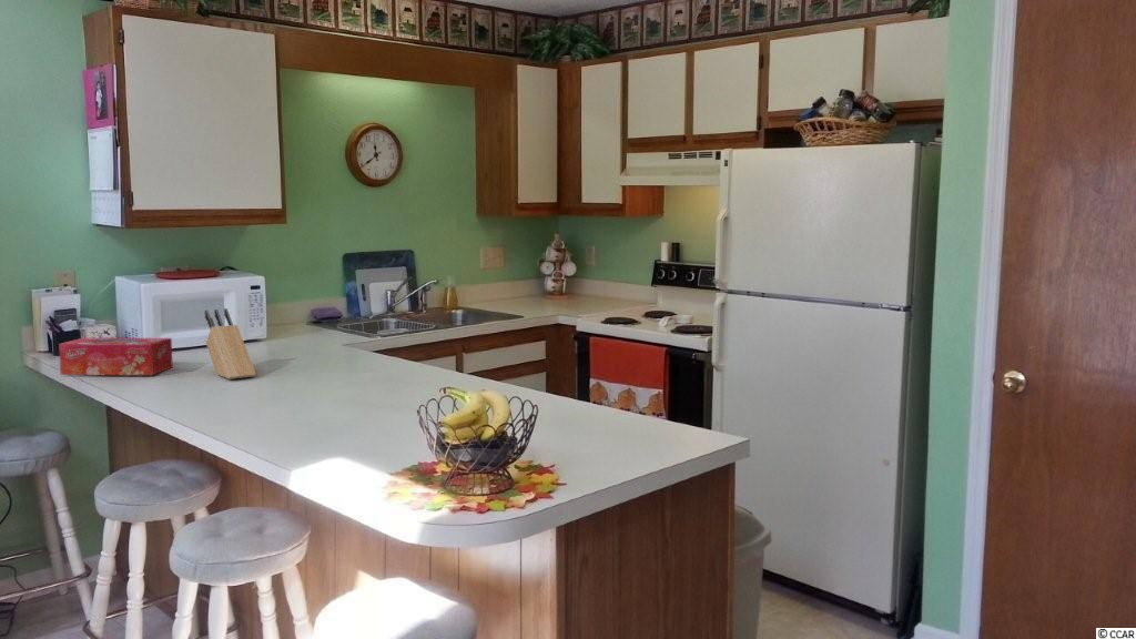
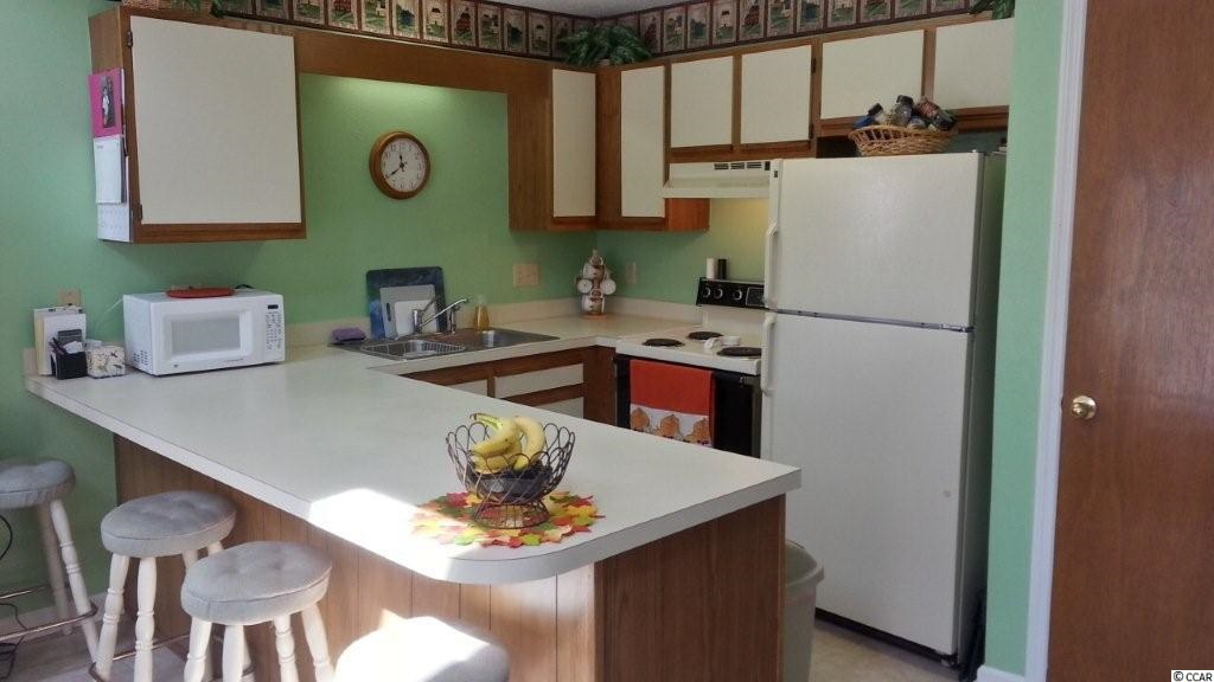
- knife block (227, 342)
- tissue box (116, 356)
